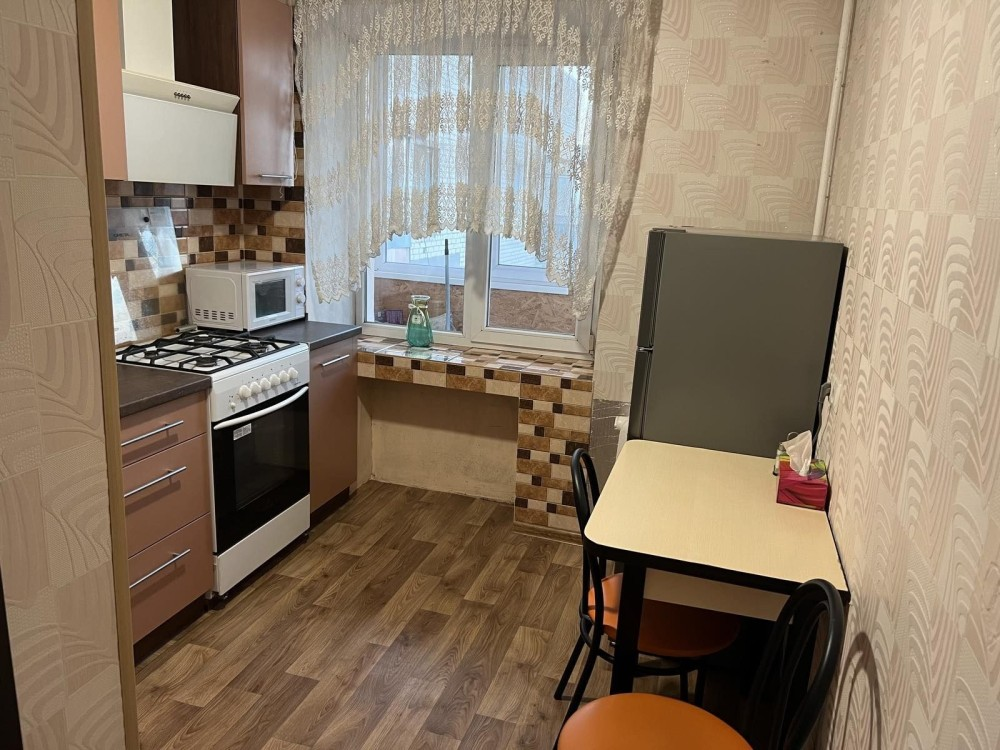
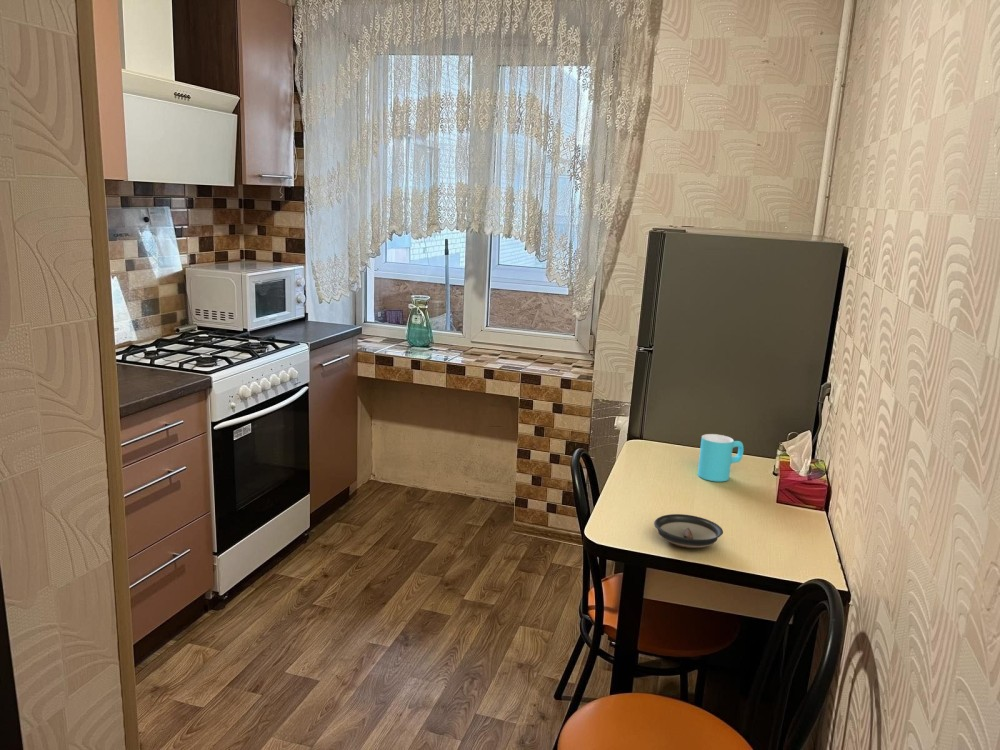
+ cup (721, 458)
+ saucer (687, 534)
